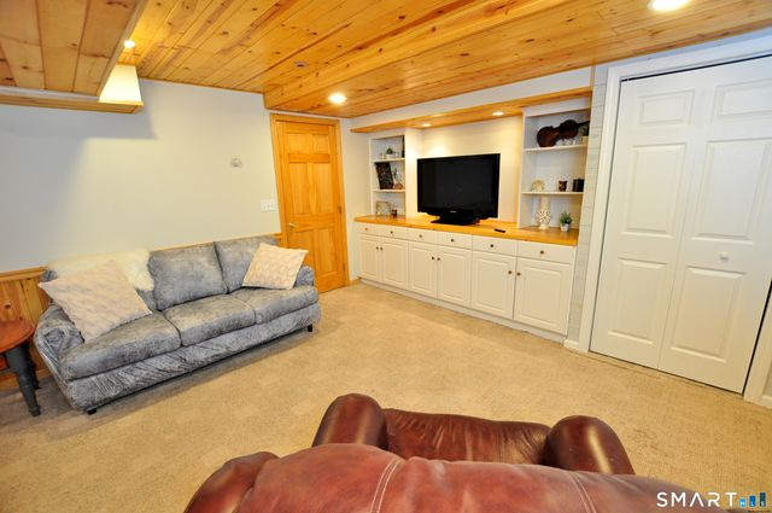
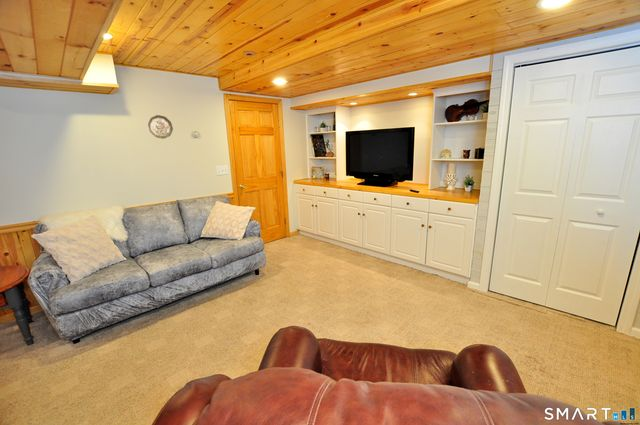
+ decorative plate (160, 127)
